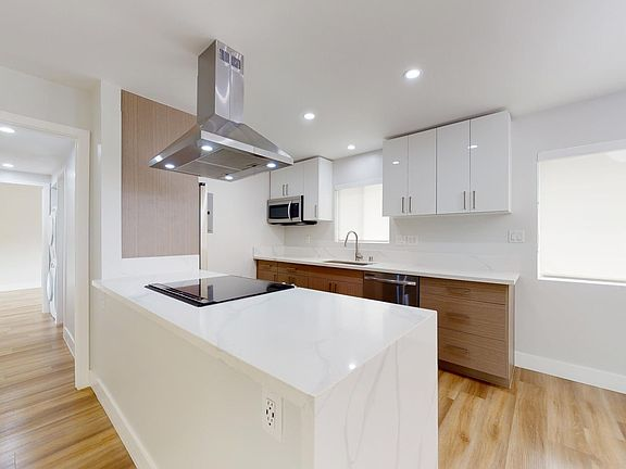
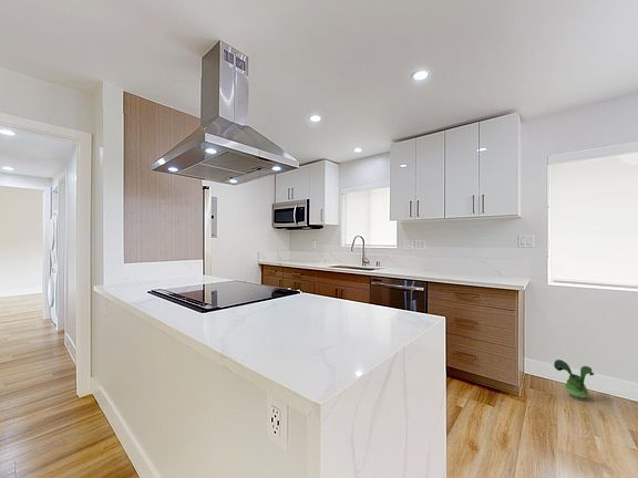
+ toy figurine (573, 380)
